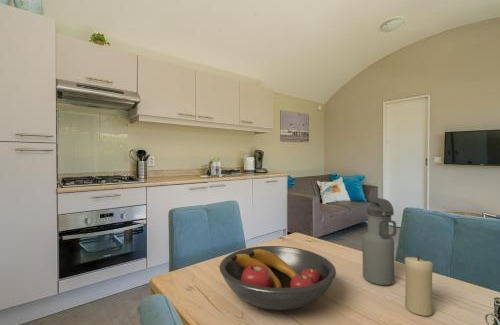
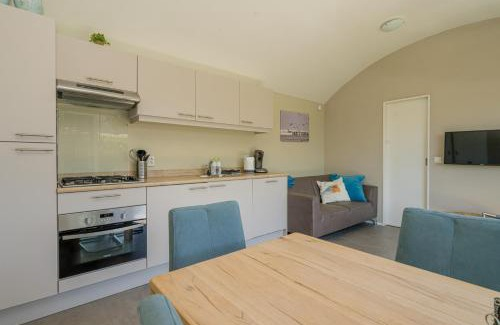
- candle (419, 282)
- water bottle (378, 239)
- fruit bowl (276, 275)
